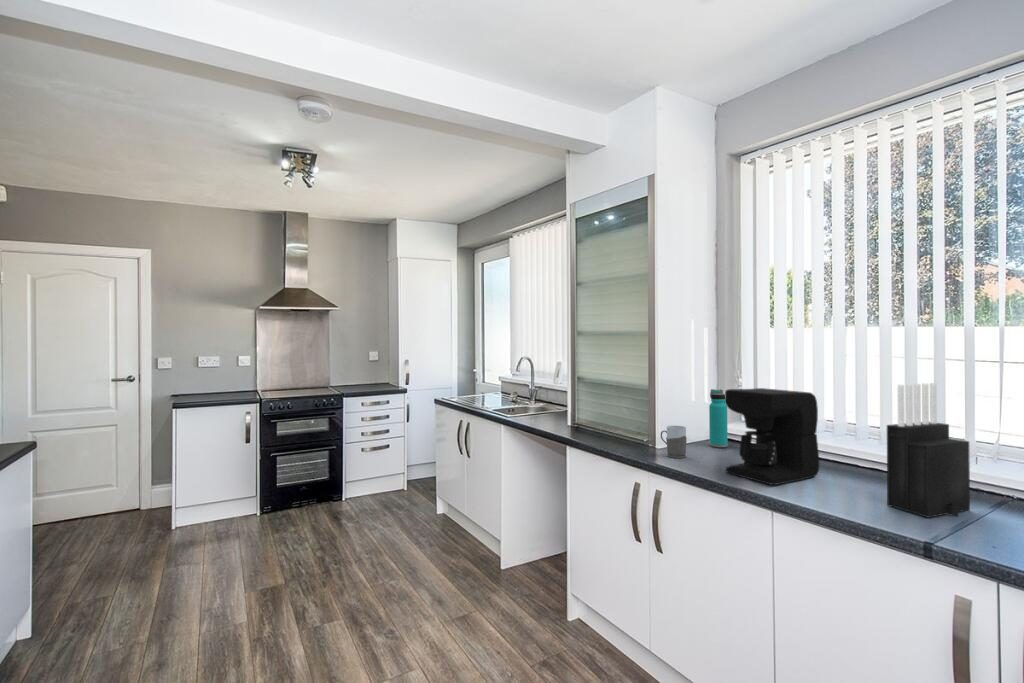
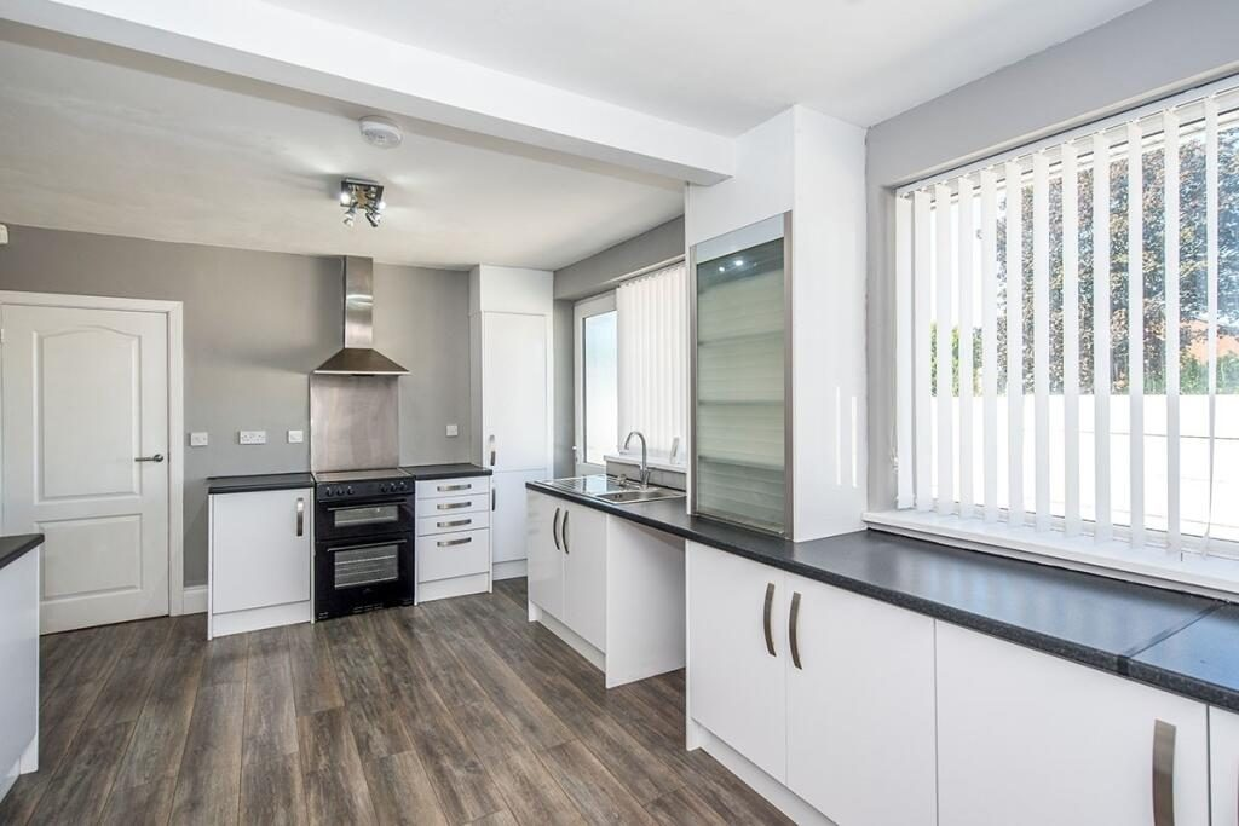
- water bottle (718, 417)
- coffee maker (767, 432)
- knife block (932, 447)
- mug (672, 440)
